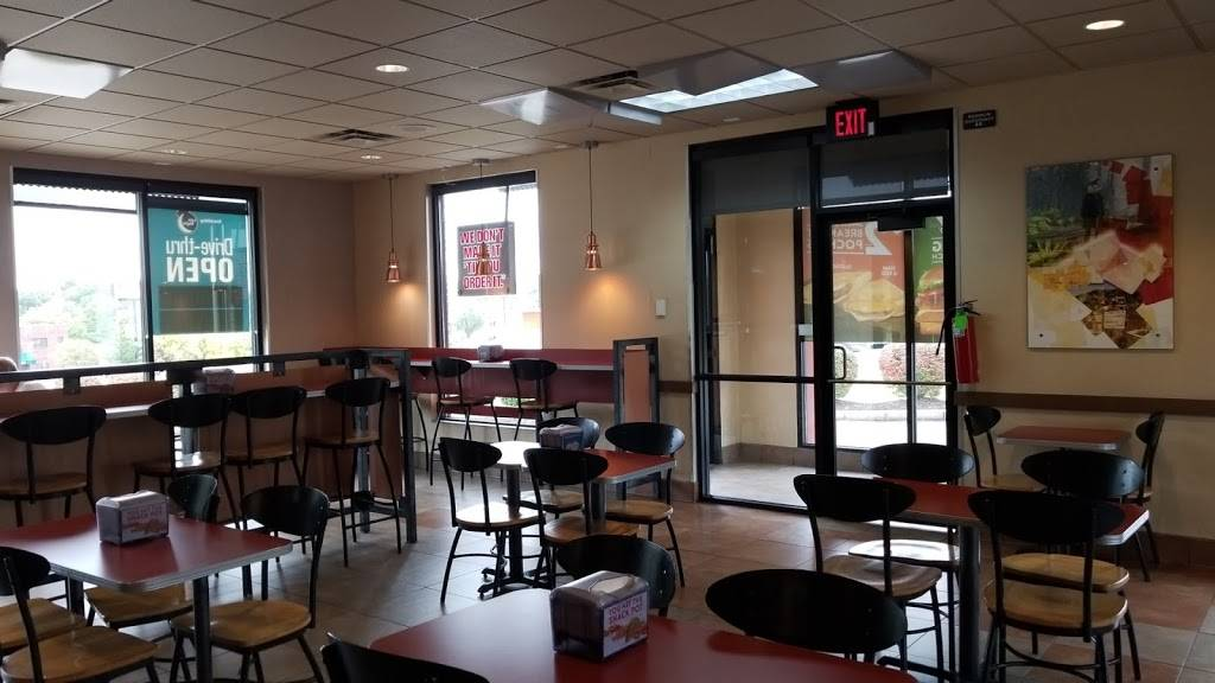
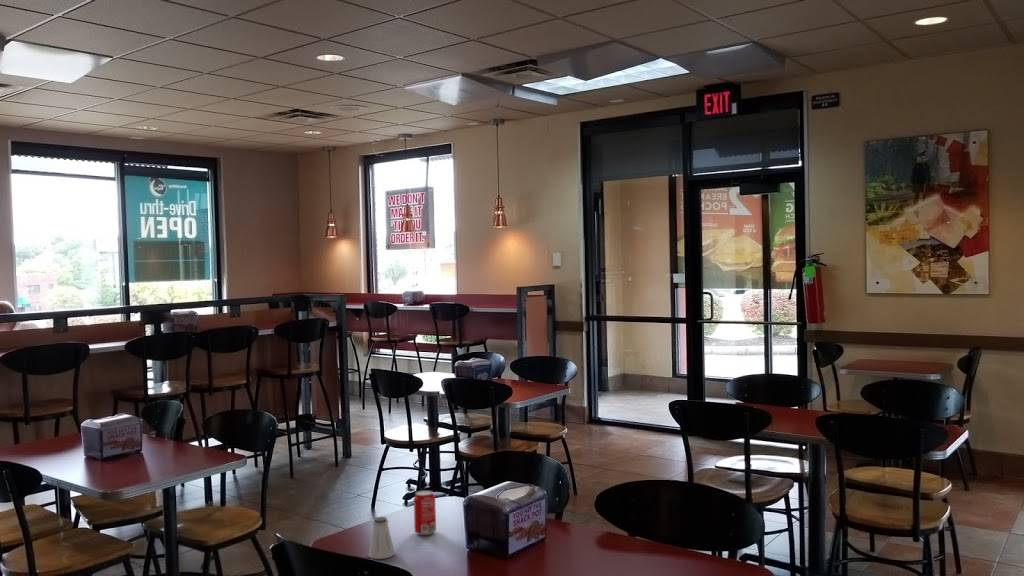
+ beverage can (424, 512)
+ saltshaker (380, 536)
